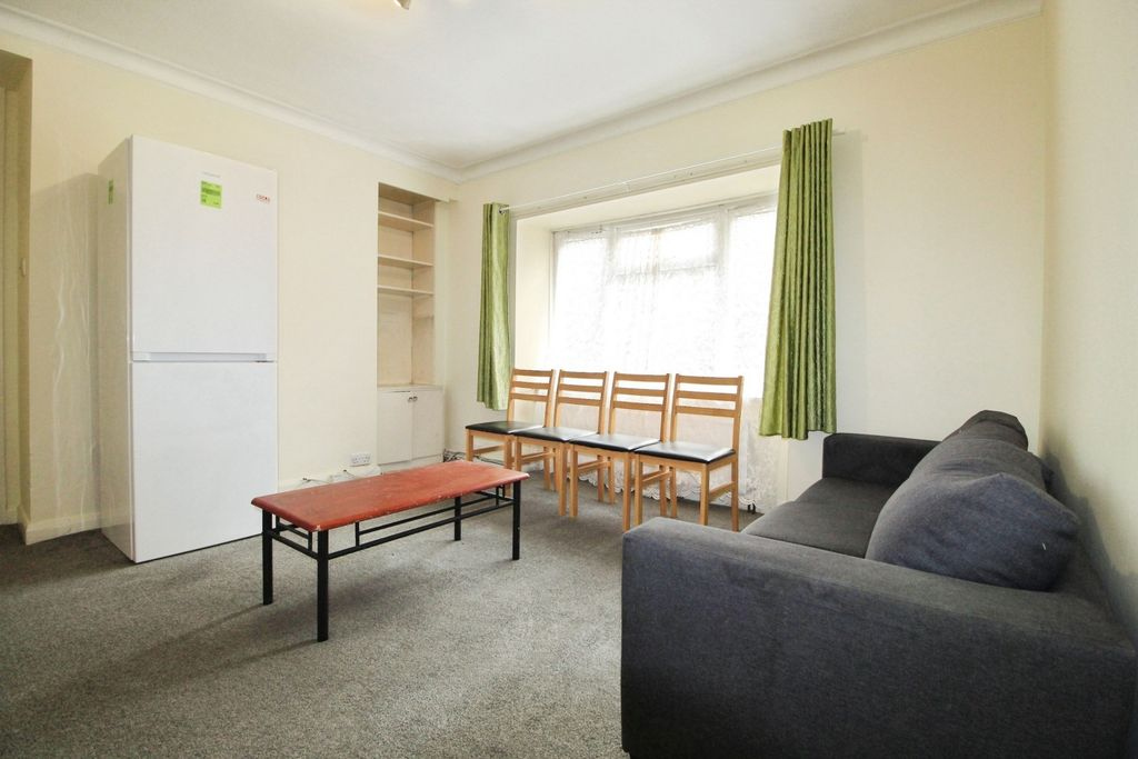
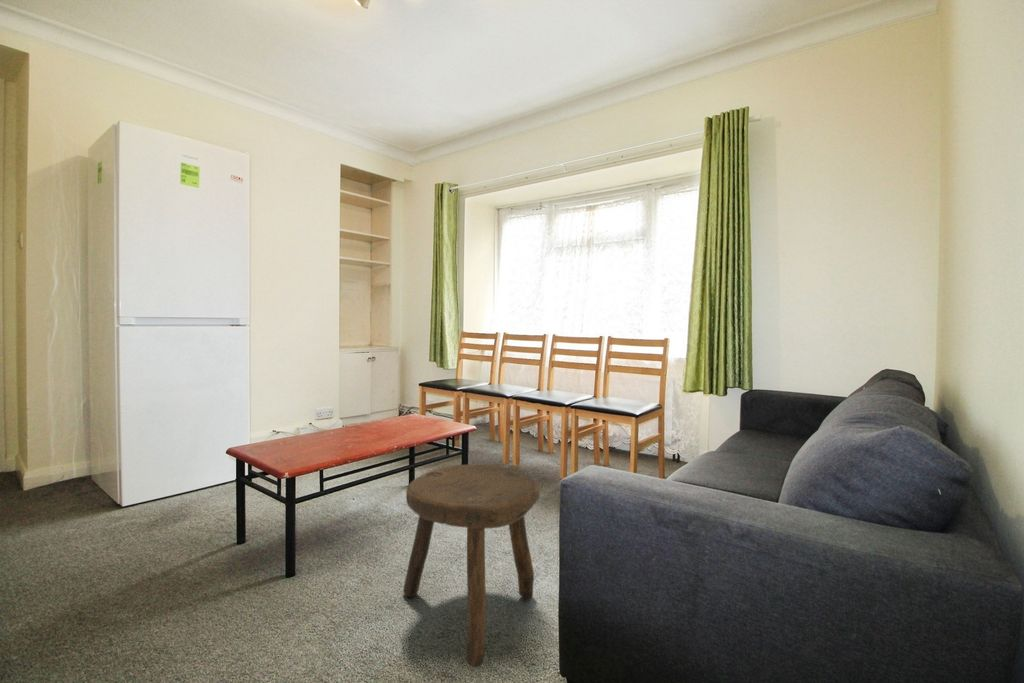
+ stool (467, 545)
